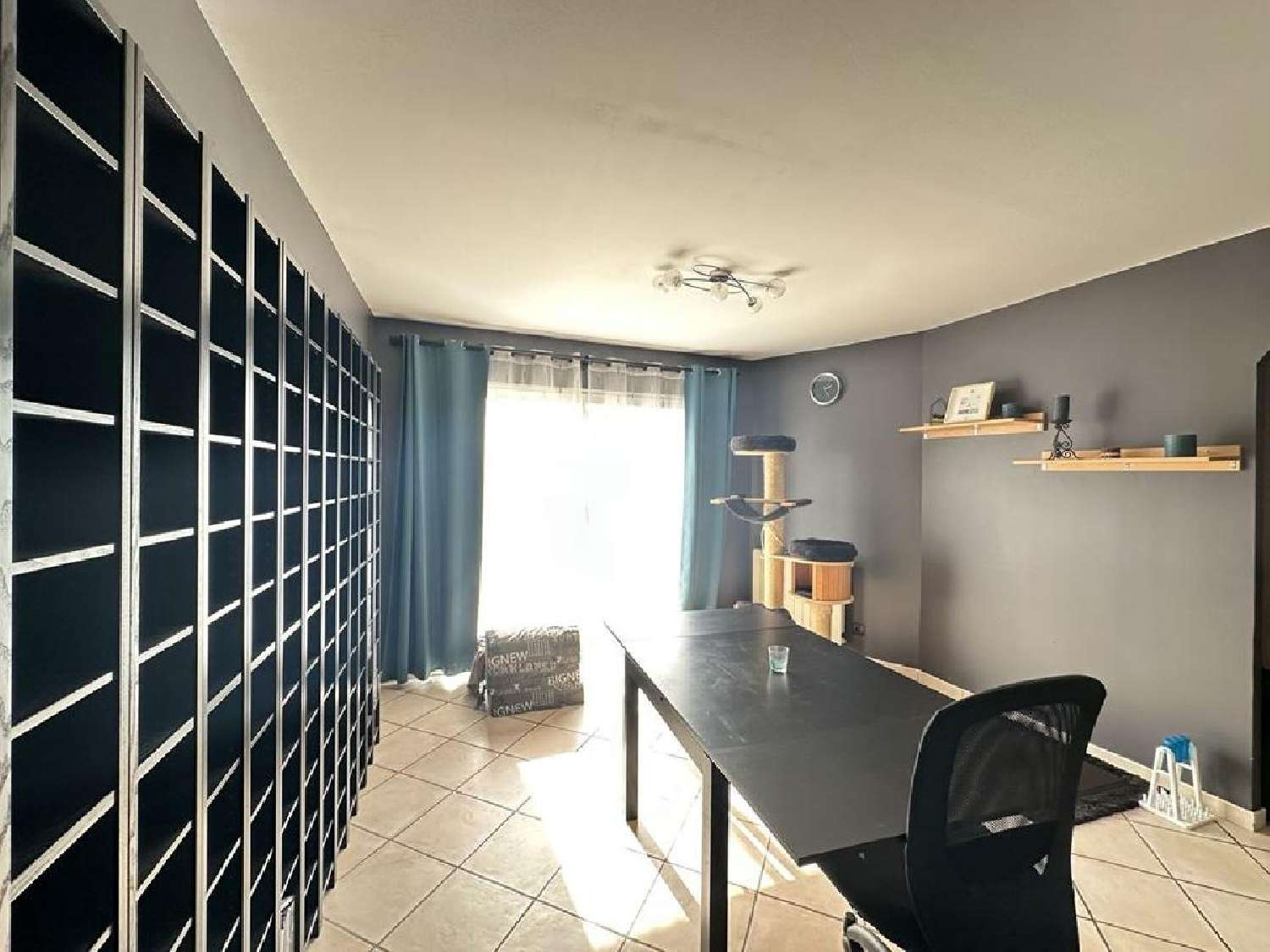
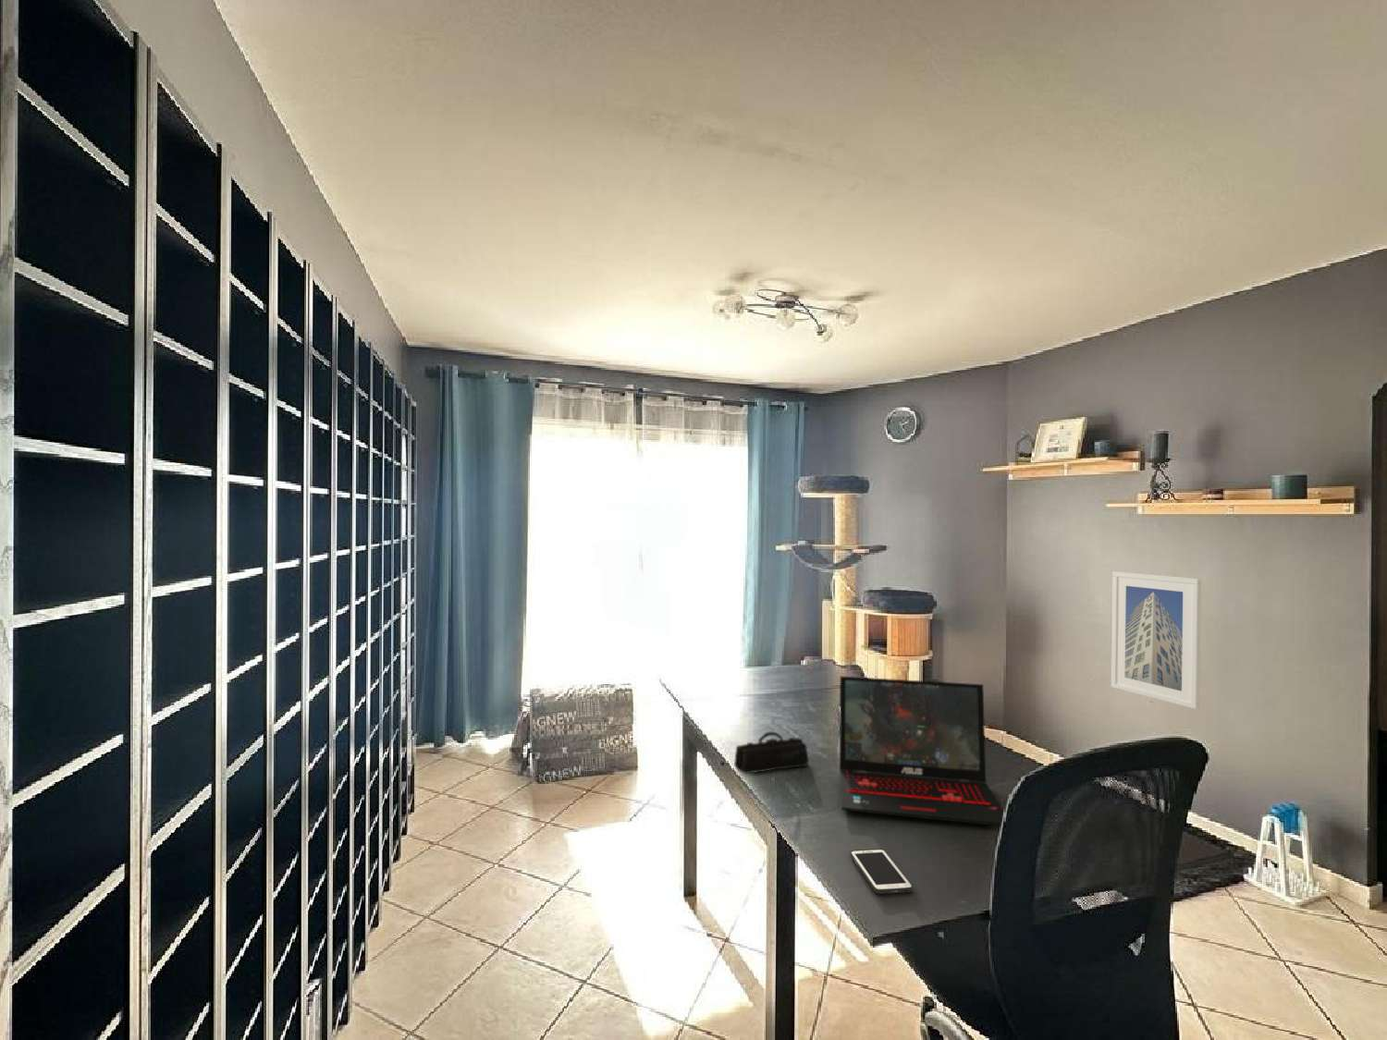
+ pencil case (771, 748)
+ laptop (916, 744)
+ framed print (1153, 636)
+ cell phone (879, 870)
